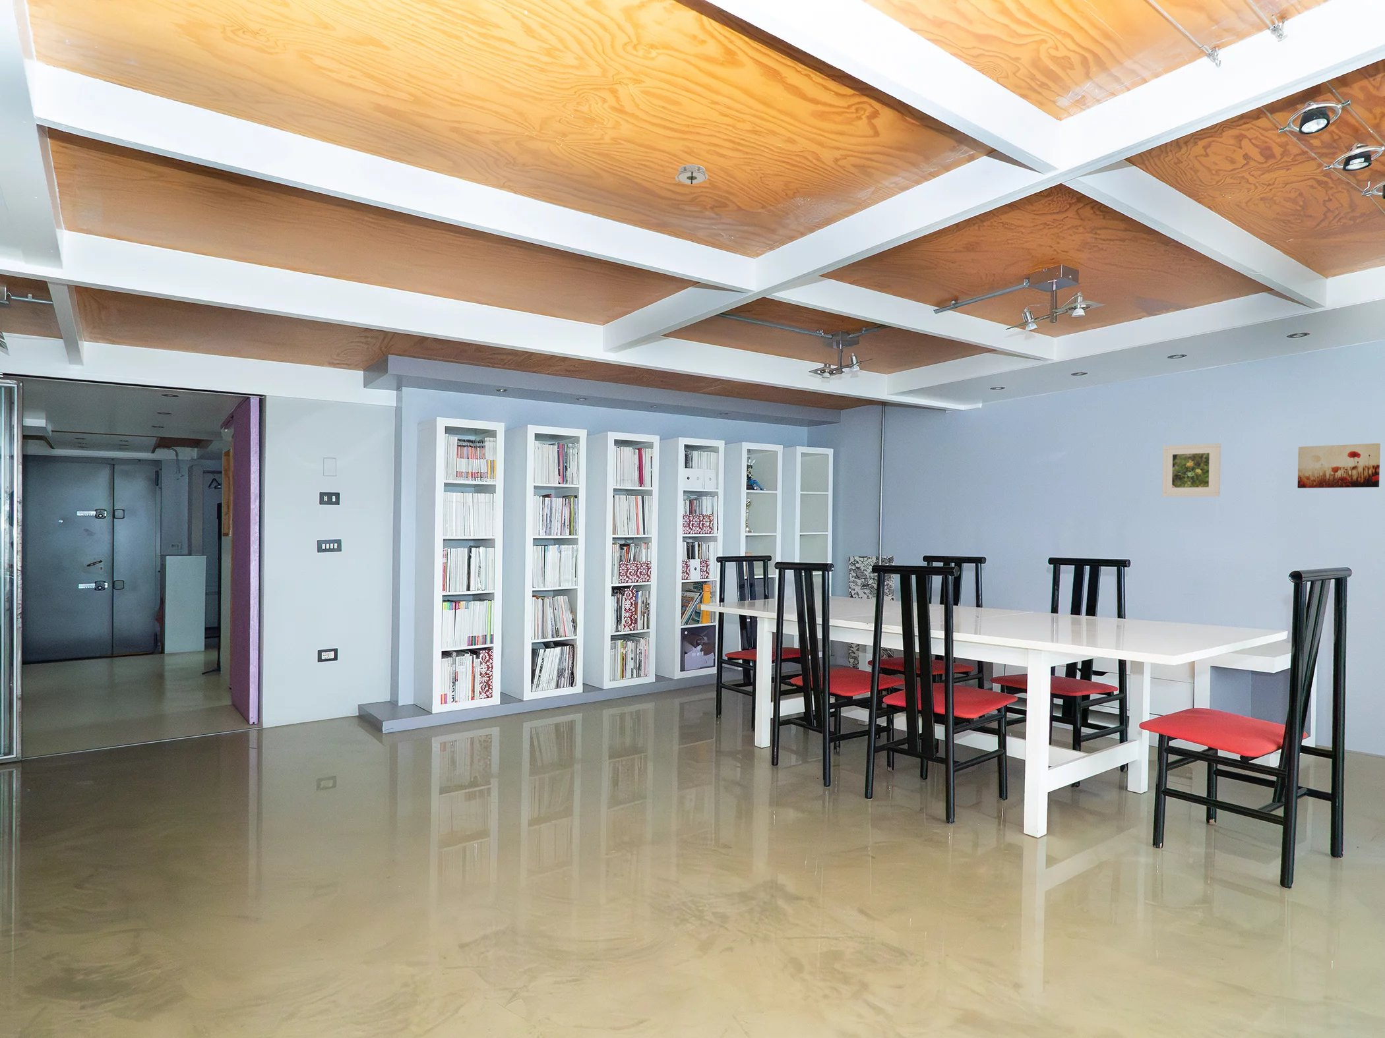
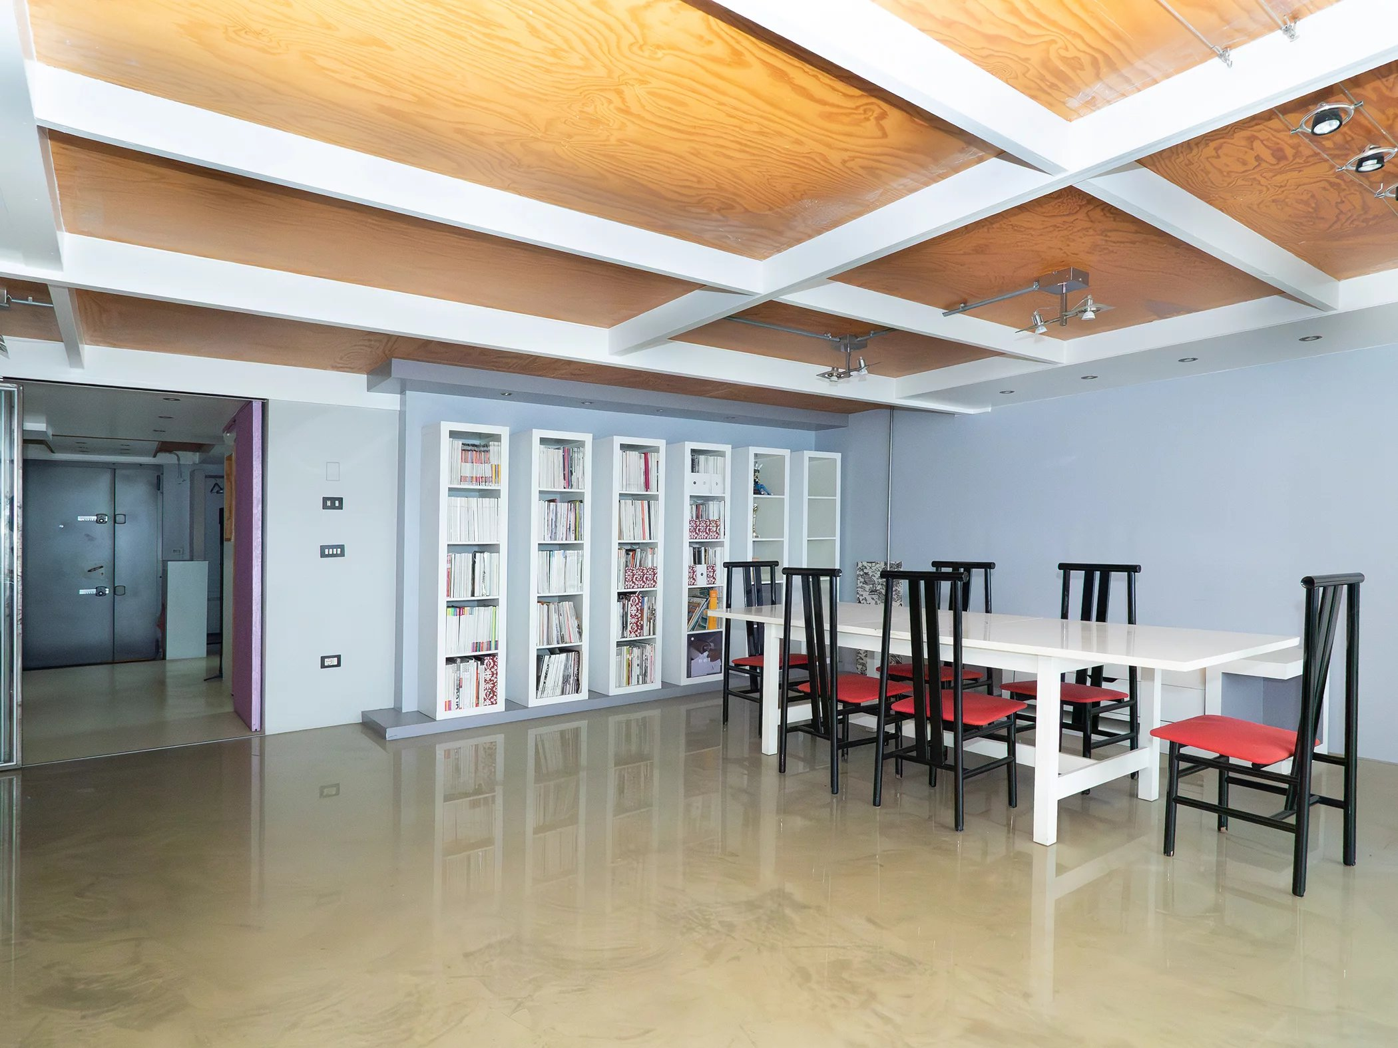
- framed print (1191, 471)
- wall art (1337, 466)
- smoke detector (690, 174)
